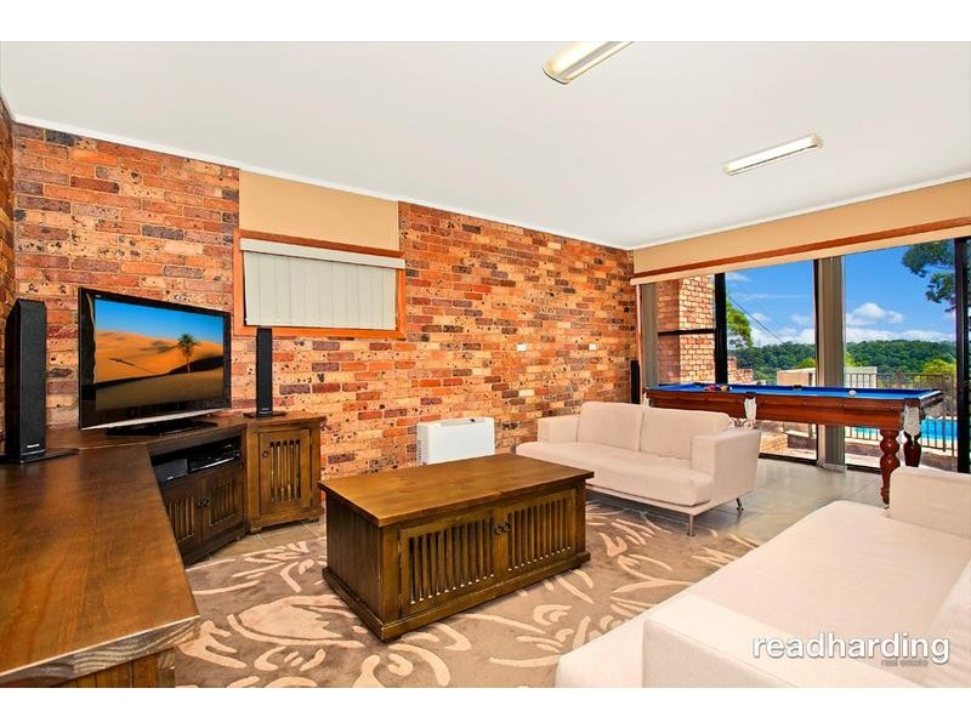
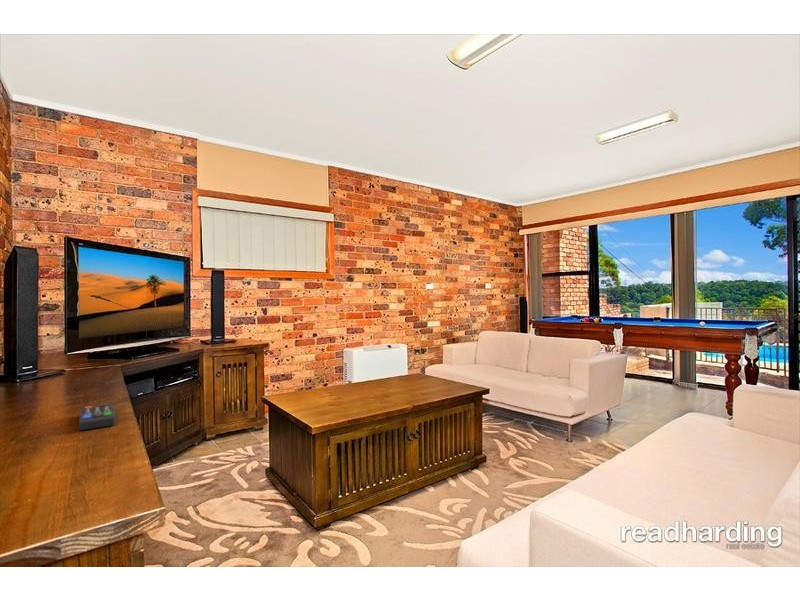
+ remote control (97, 415)
